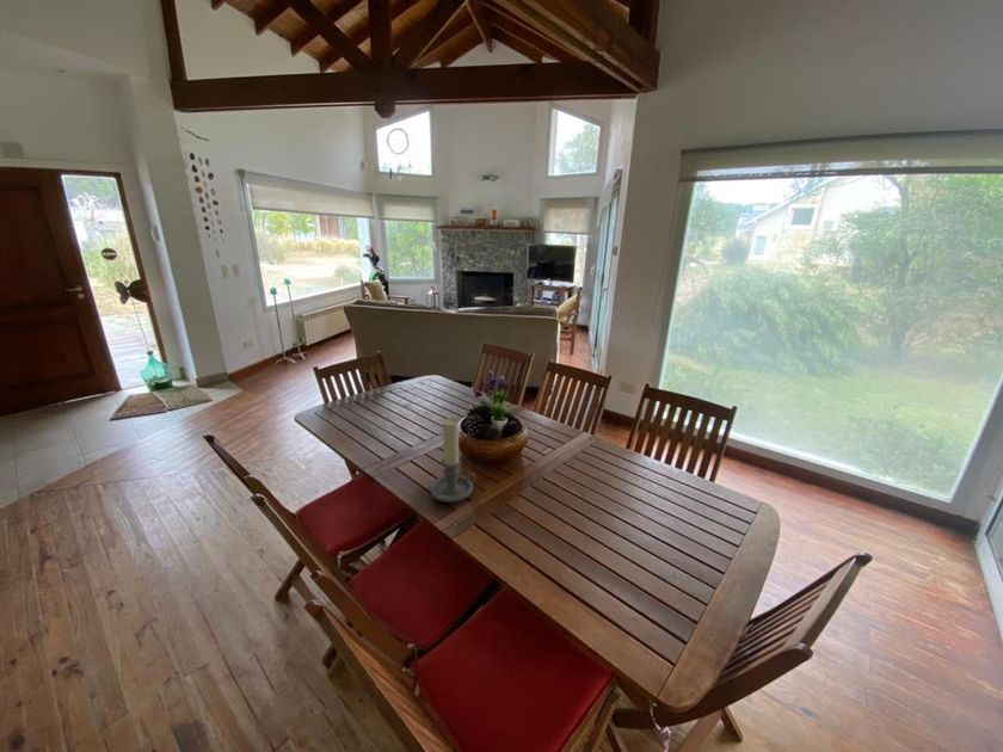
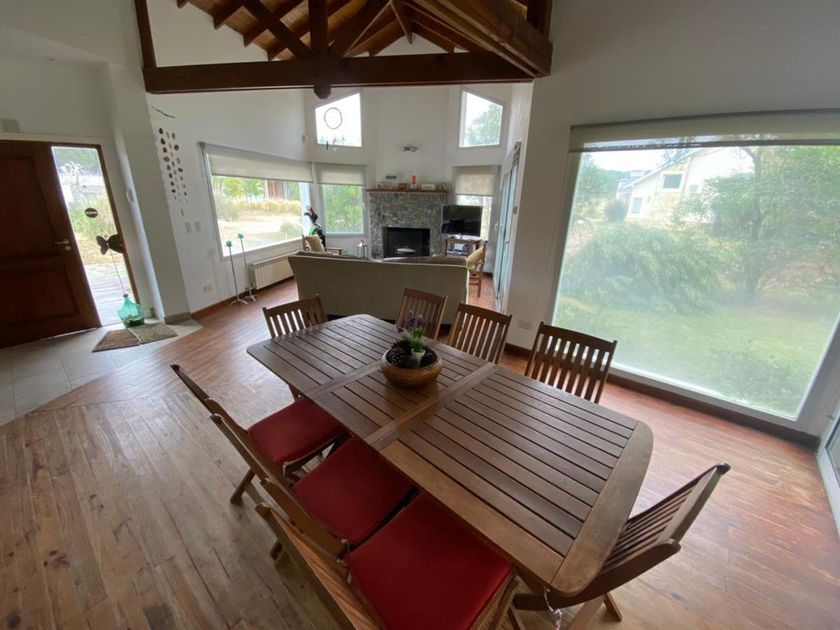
- candle holder (455, 455)
